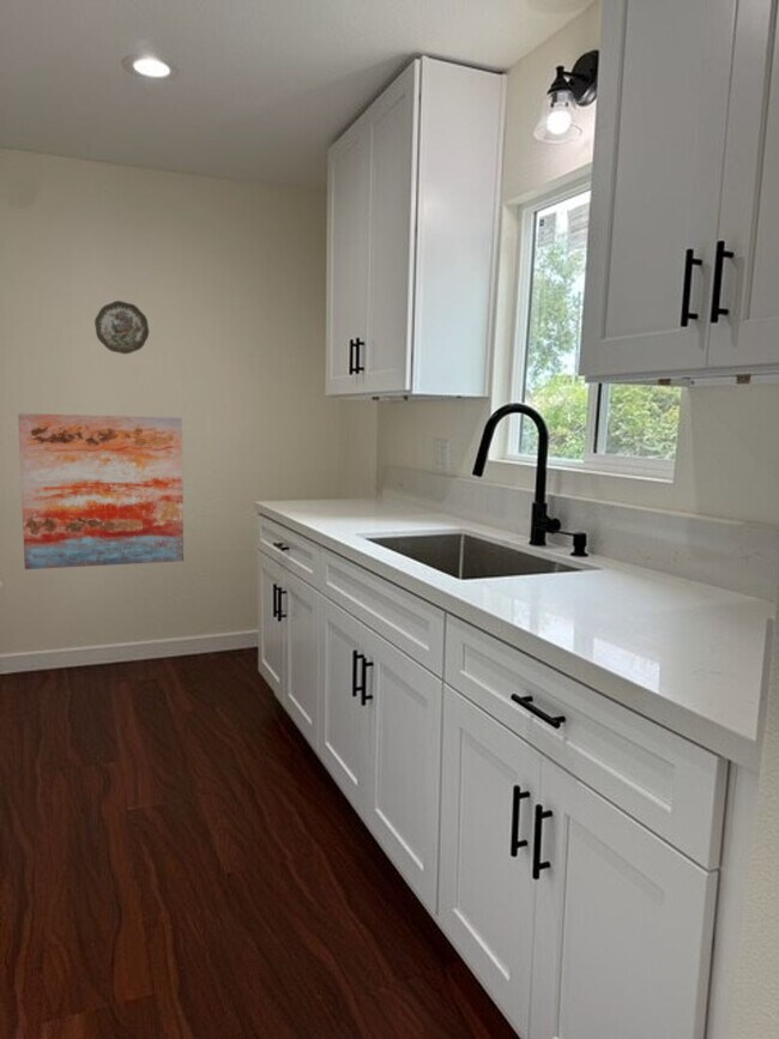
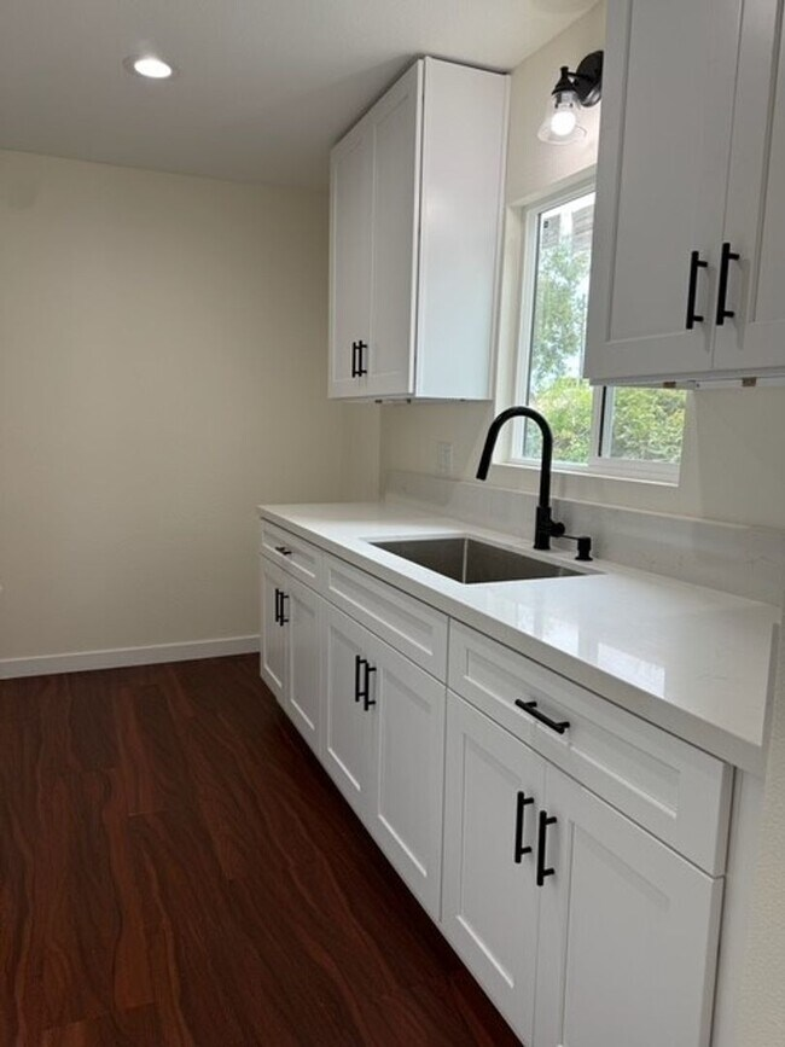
- decorative plate (121, 327)
- wall art (104, 490)
